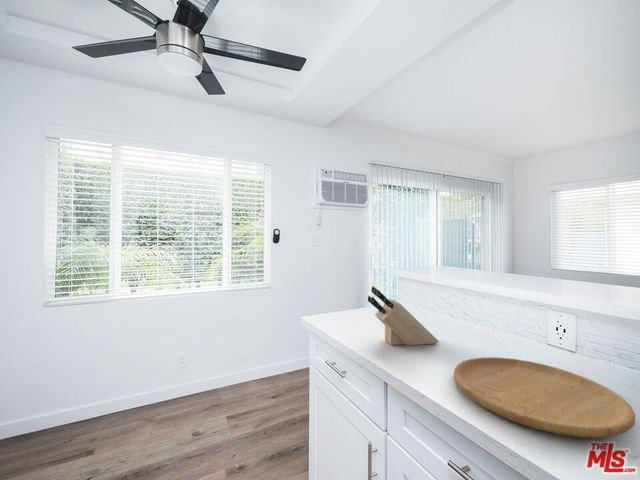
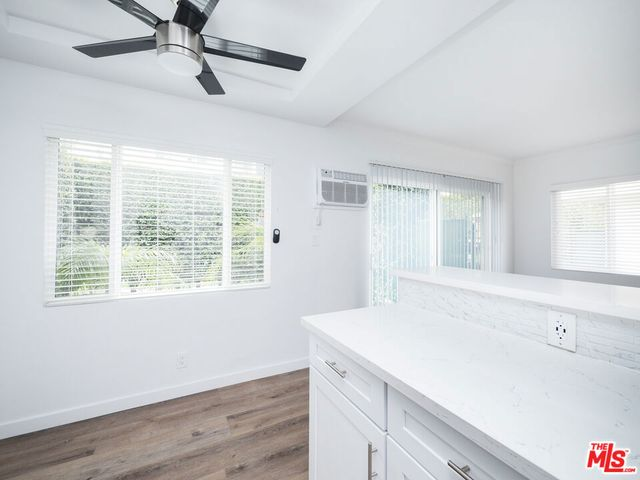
- knife block (401, 314)
- cutting board (531, 389)
